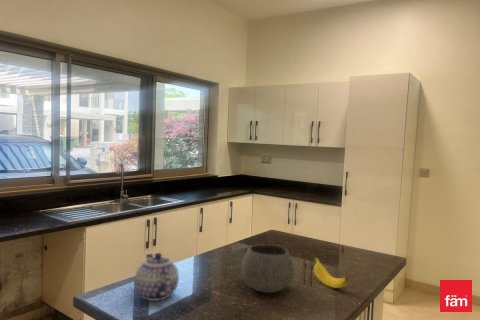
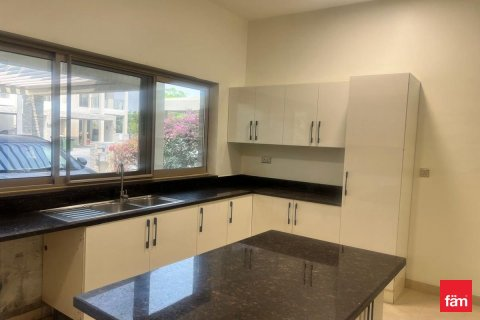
- banana (328, 273)
- teapot (157, 274)
- bowl (267, 268)
